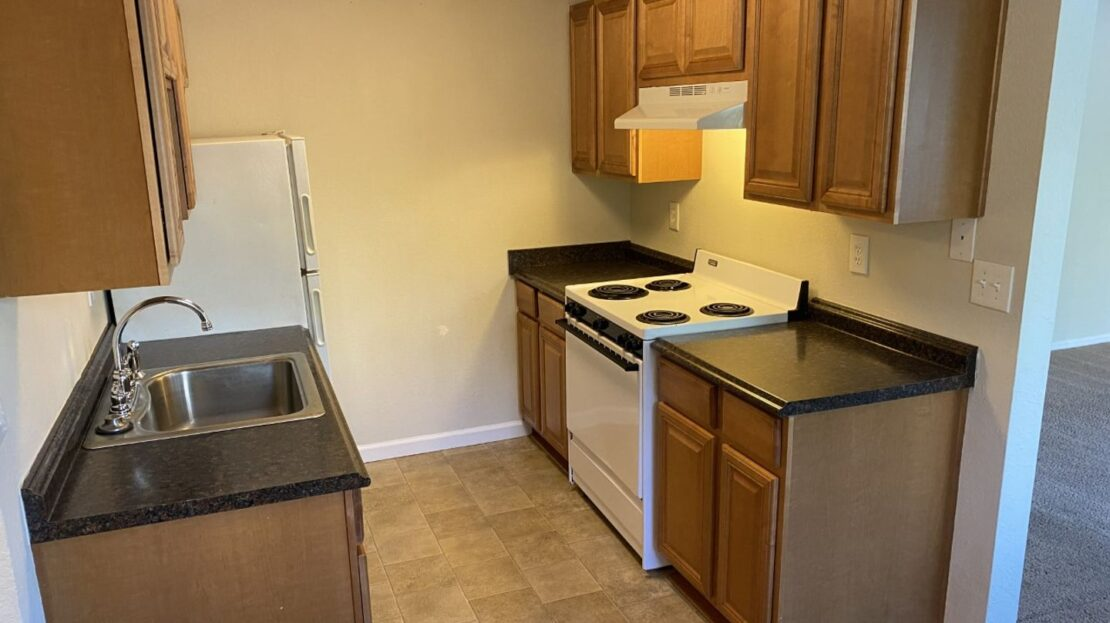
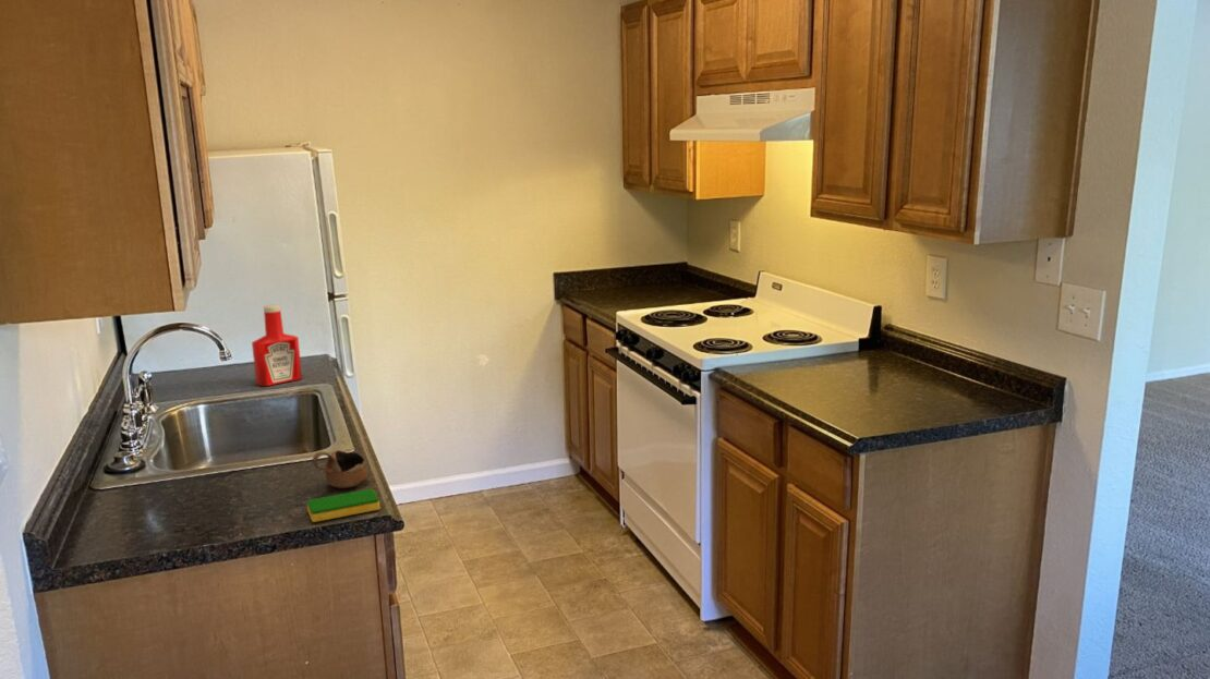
+ dish sponge (343, 505)
+ soap bottle (275, 343)
+ cup (339, 464)
